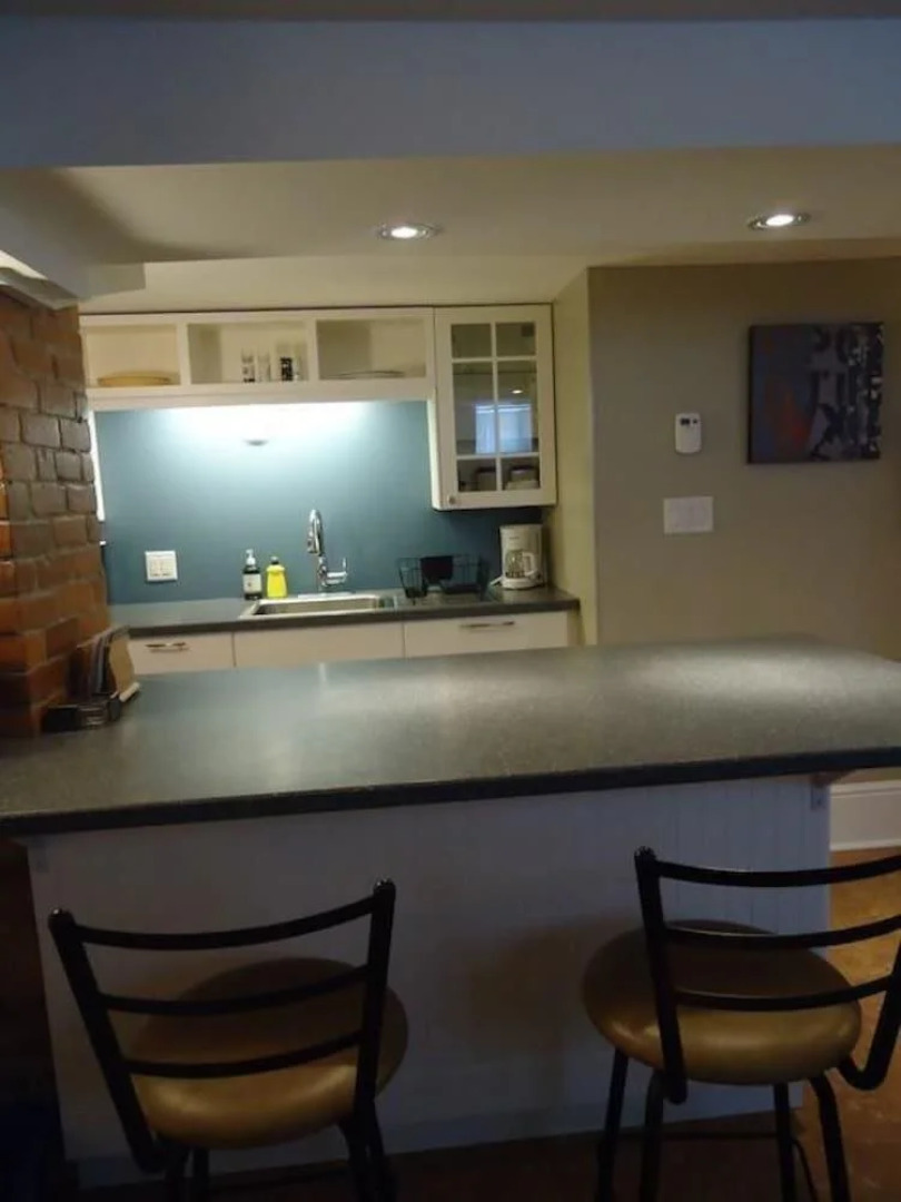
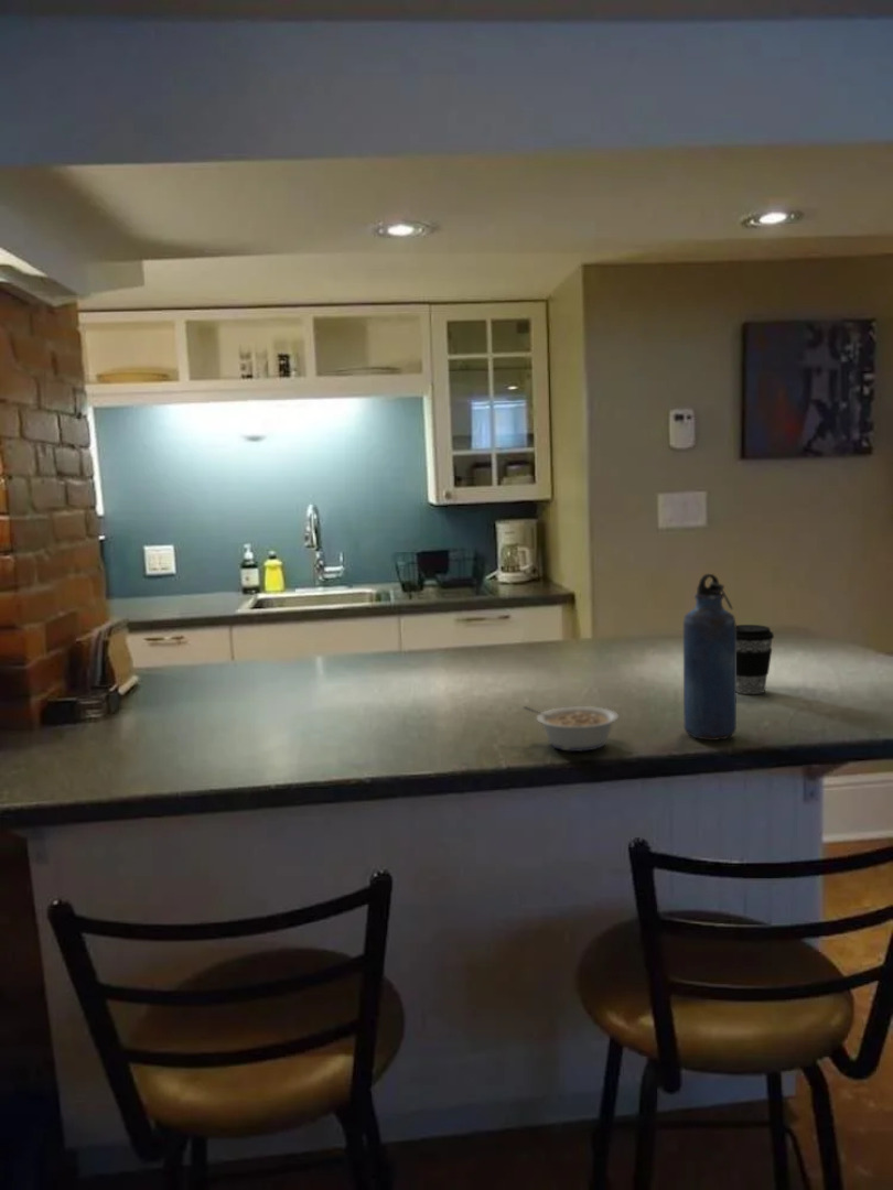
+ legume (574, 727)
+ water bottle (710, 654)
+ coffee cup (749, 659)
